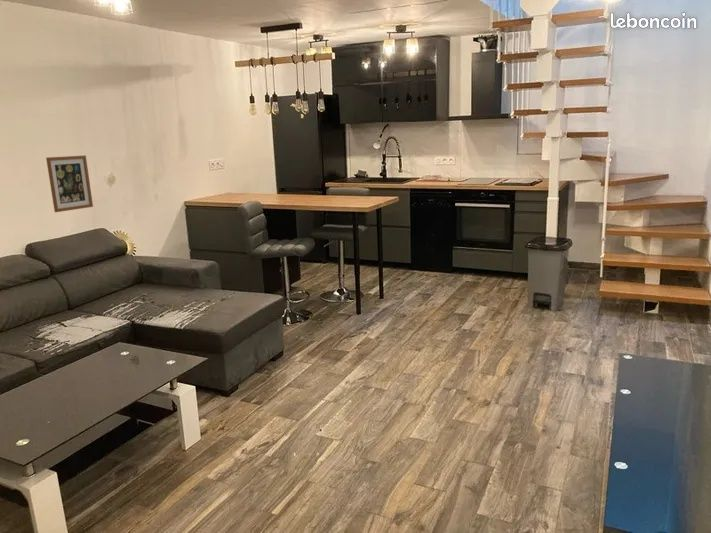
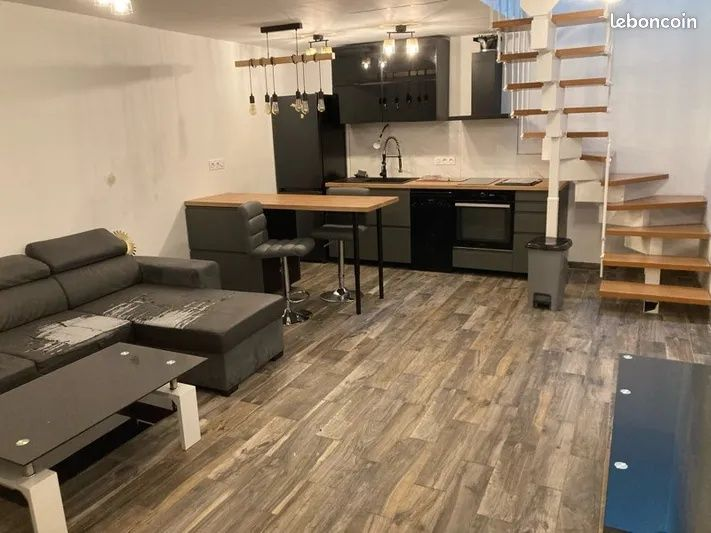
- wall art (70, 183)
